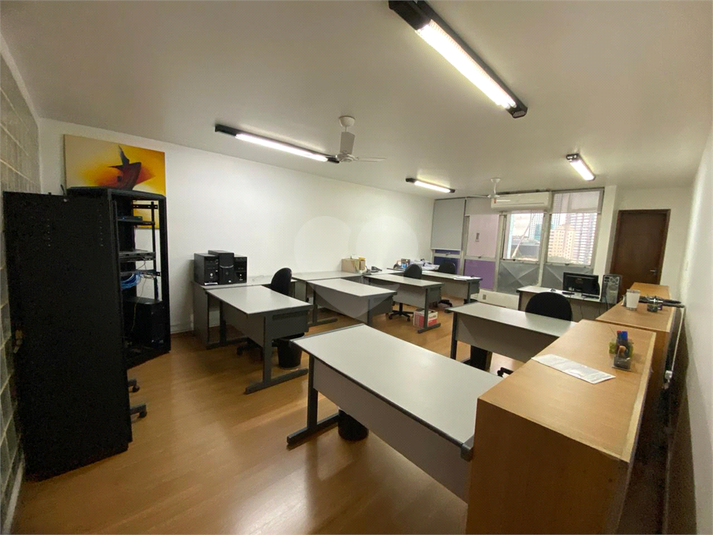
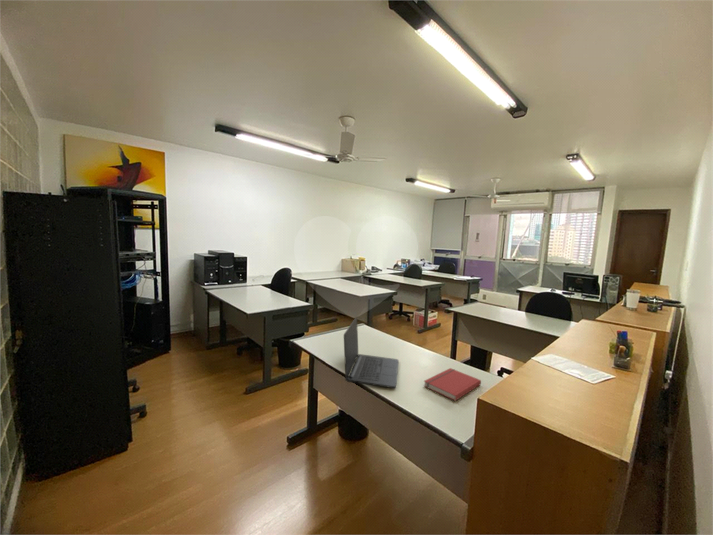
+ laptop (373, 356)
+ book (452, 383)
